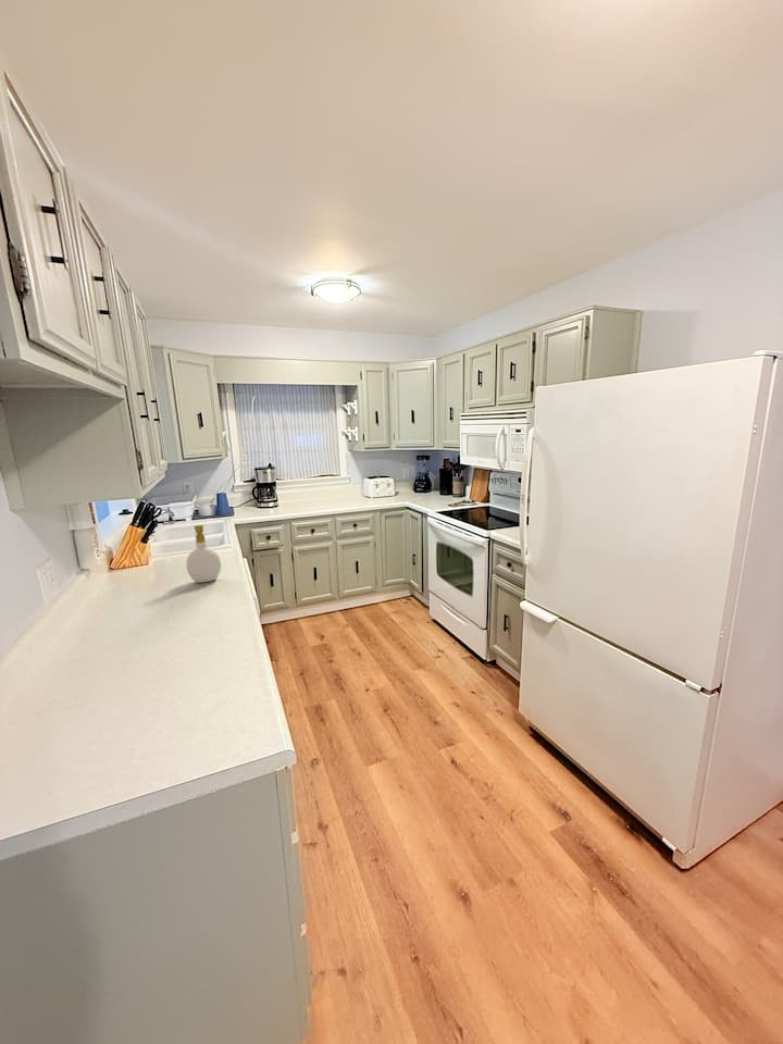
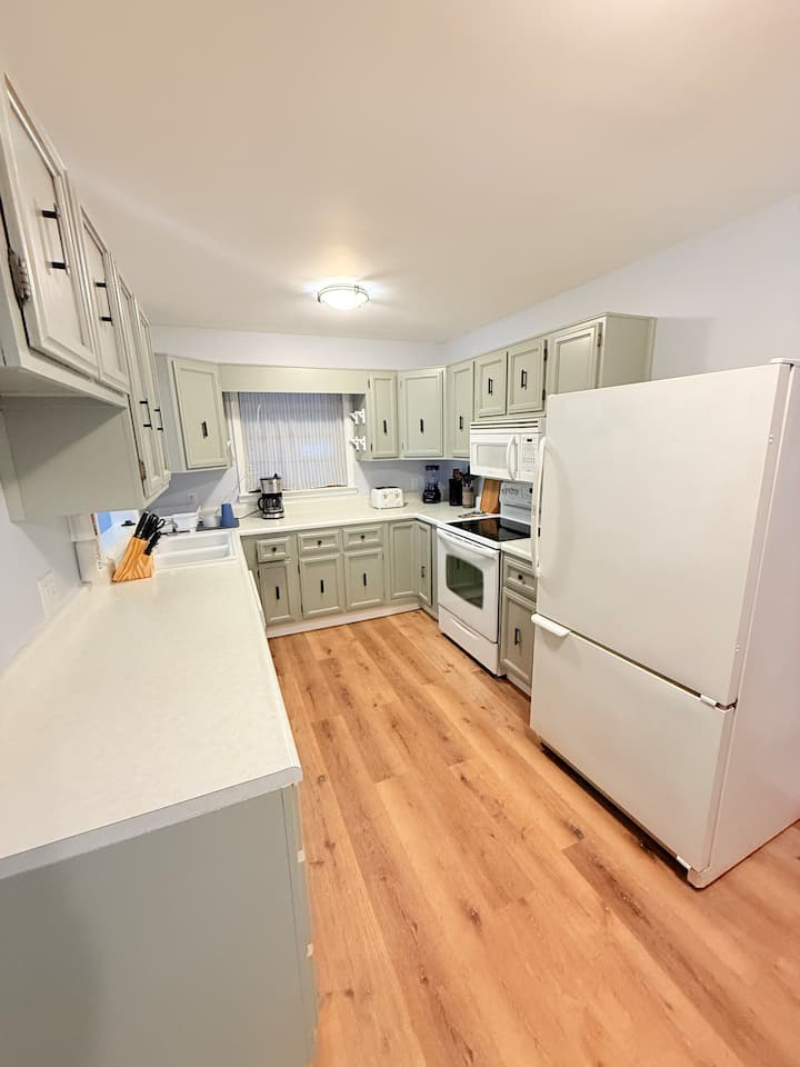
- soap bottle (202, 554)
